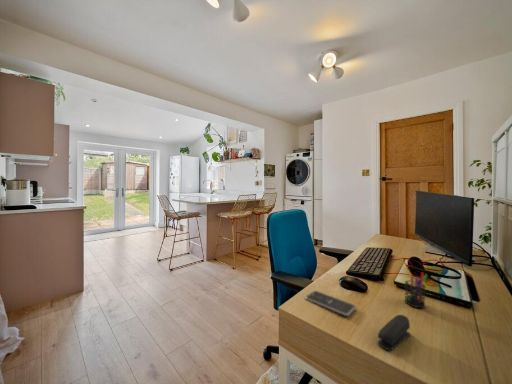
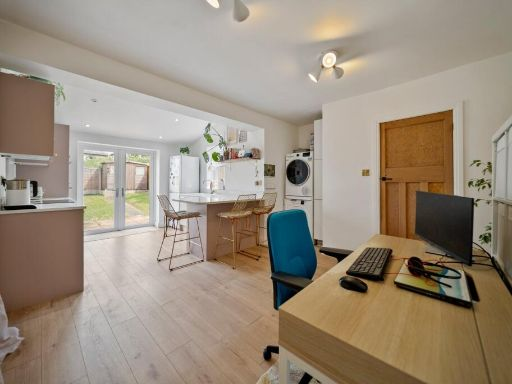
- stapler (394, 330)
- pen holder (417, 287)
- smartphone (329, 302)
